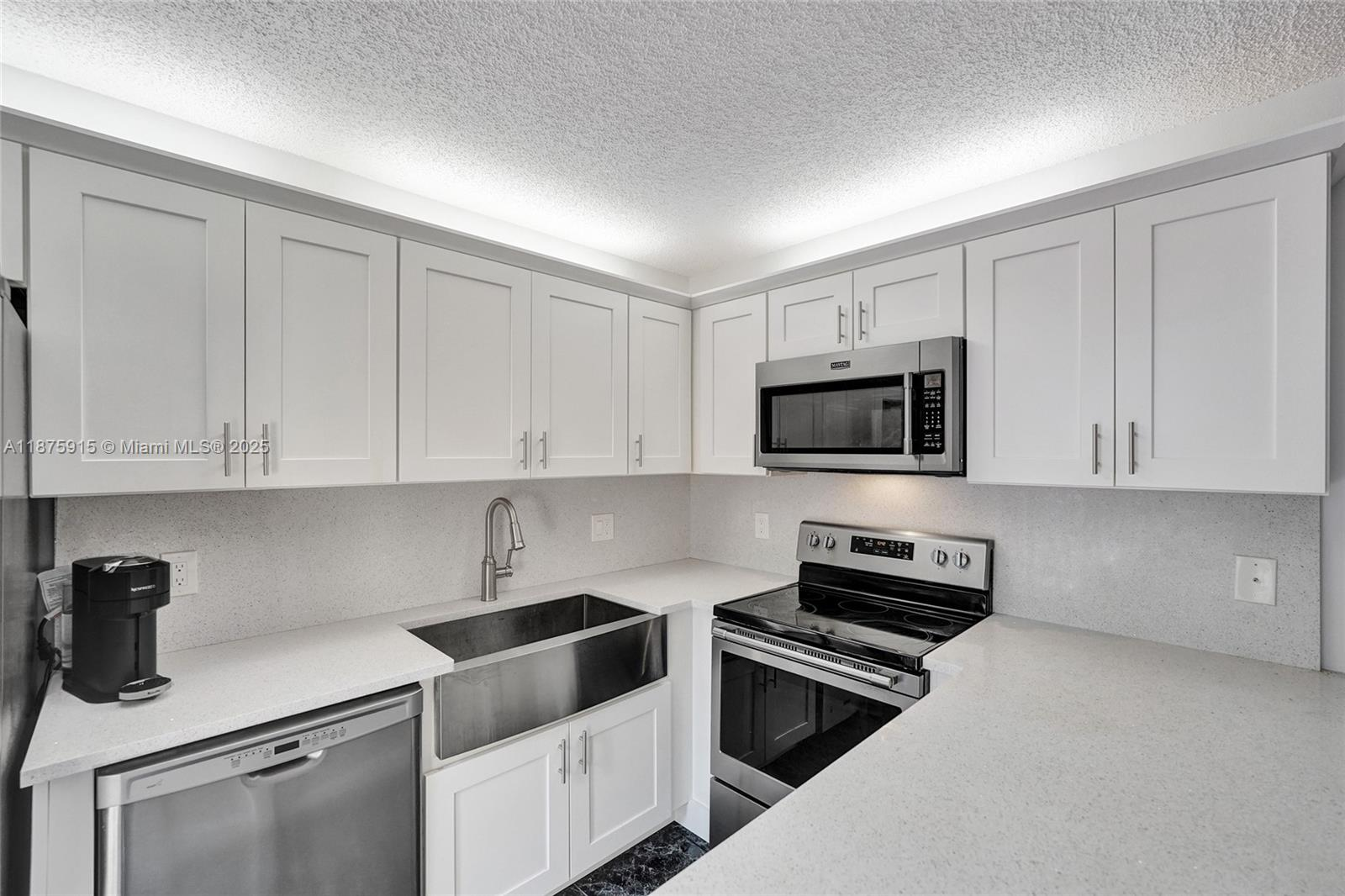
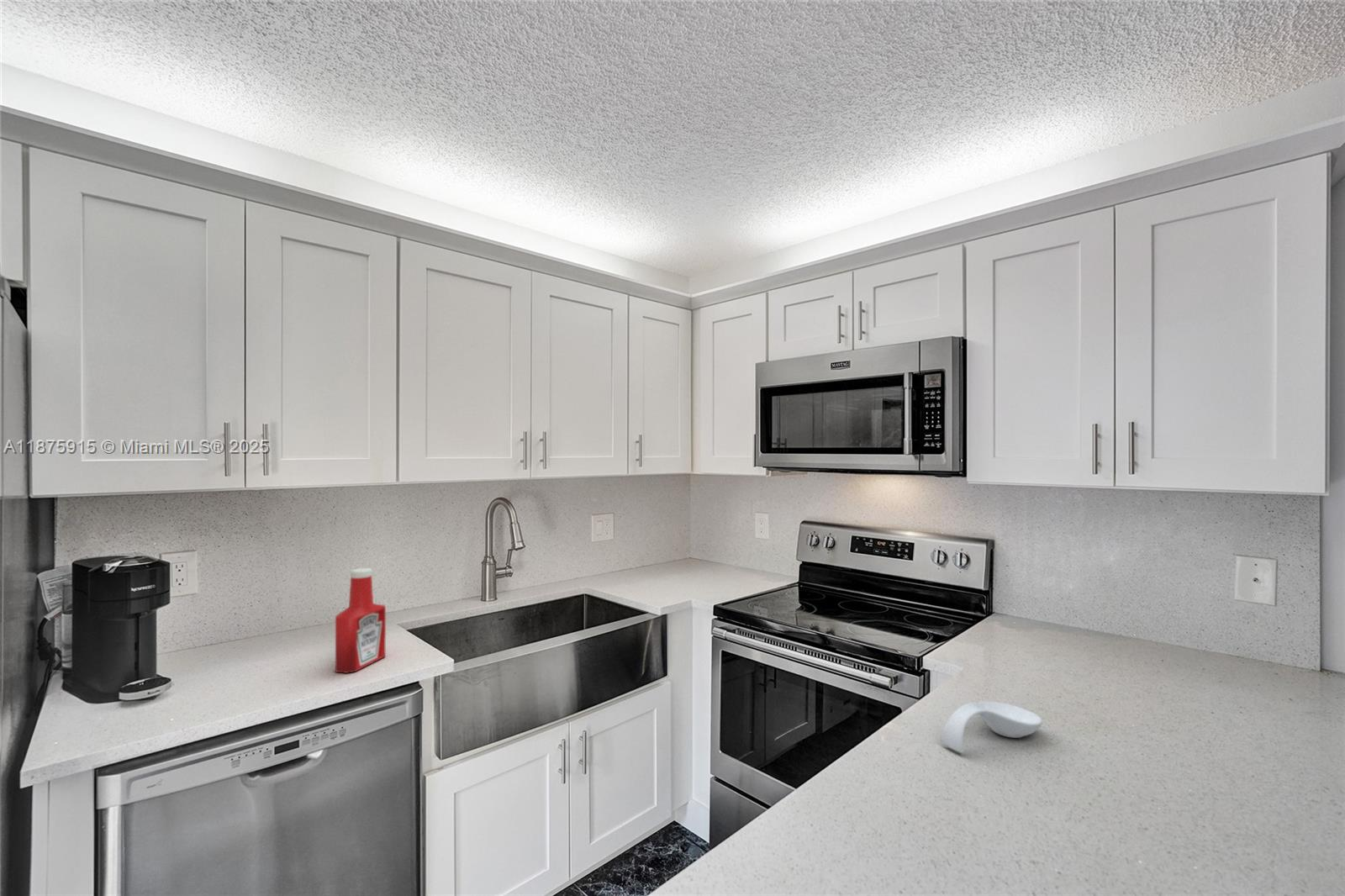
+ spoon rest (990, 719)
+ soap bottle (361, 616)
